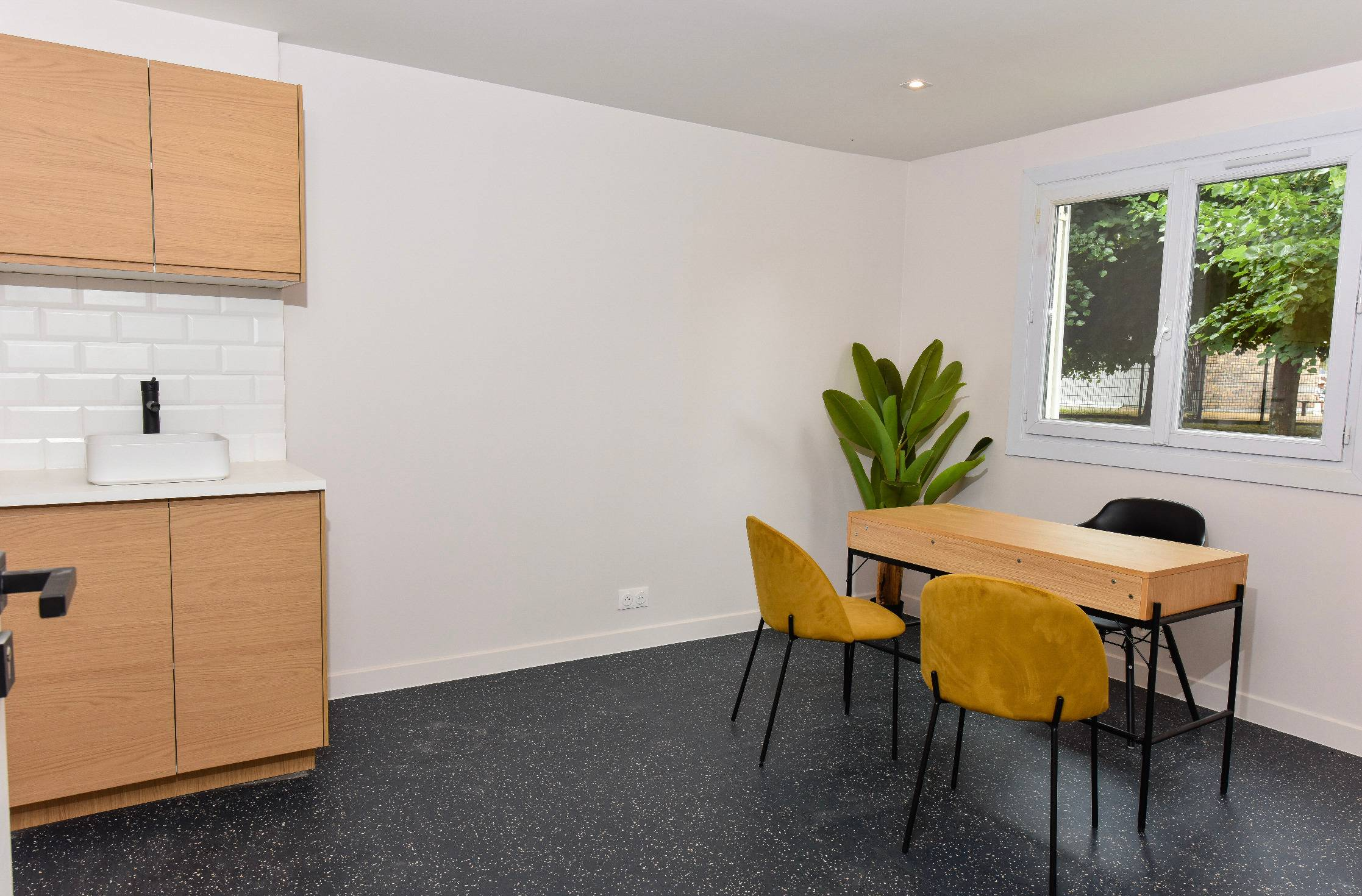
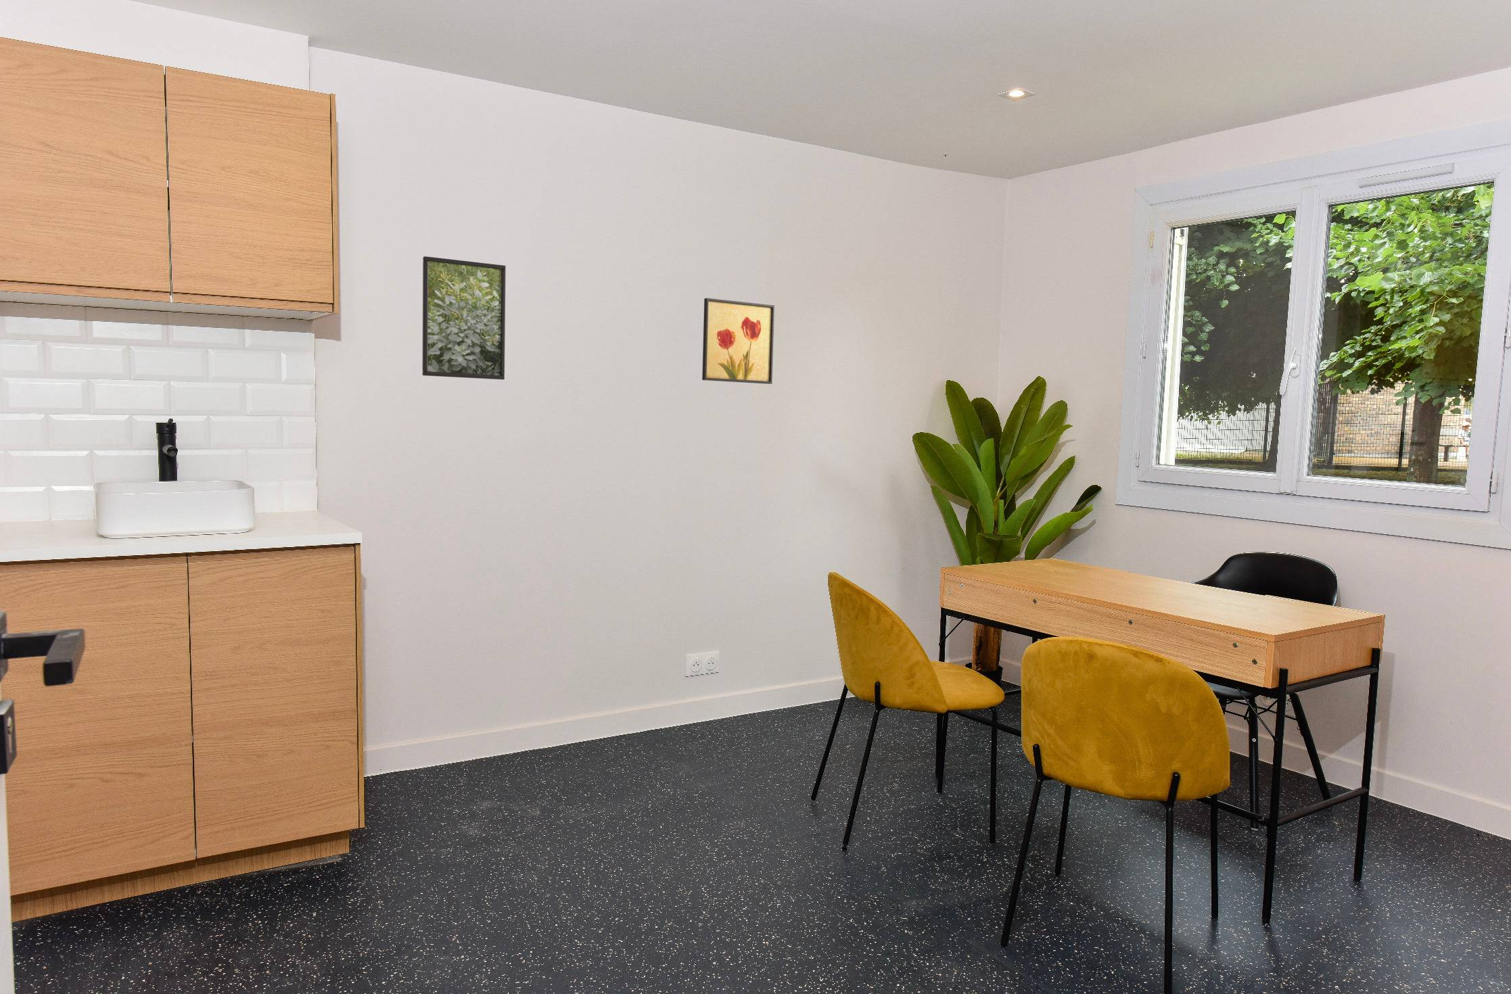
+ wall art (738, 342)
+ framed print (465, 320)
